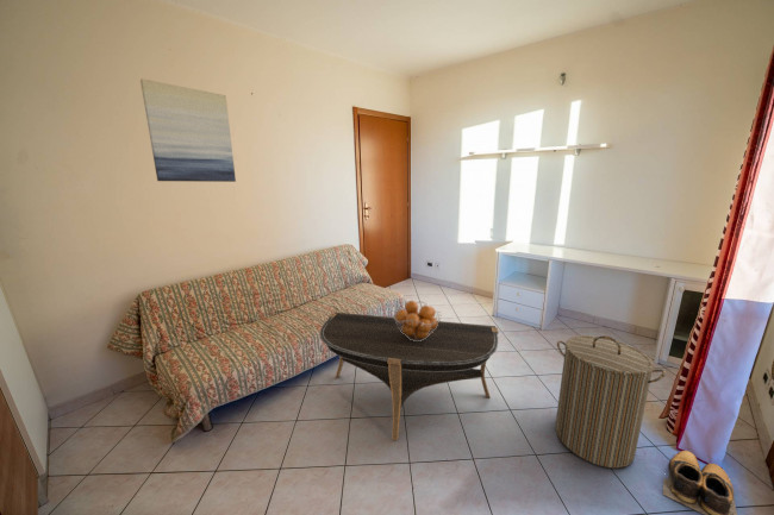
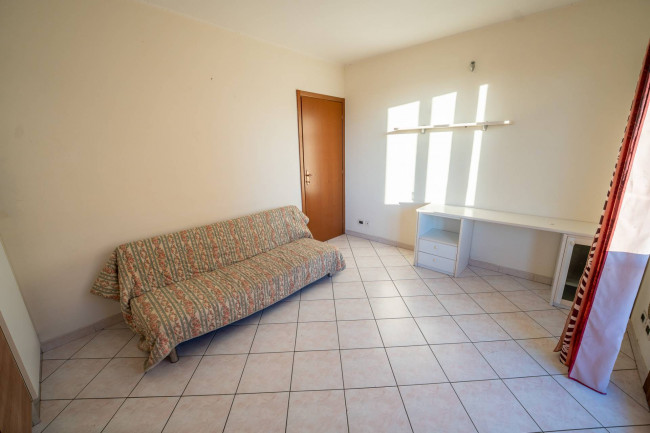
- fruit basket (417, 320)
- wall art (193, 136)
- laundry hamper (600, 390)
- coffee table (402, 373)
- shoes (699, 477)
